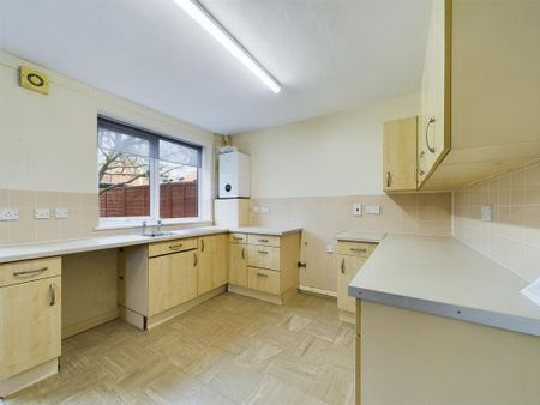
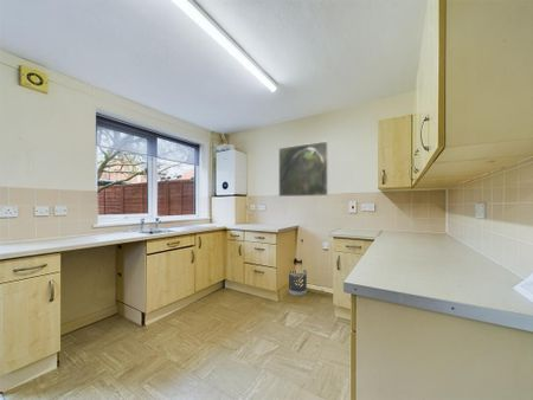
+ wastebasket (297, 280)
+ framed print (301, 170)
